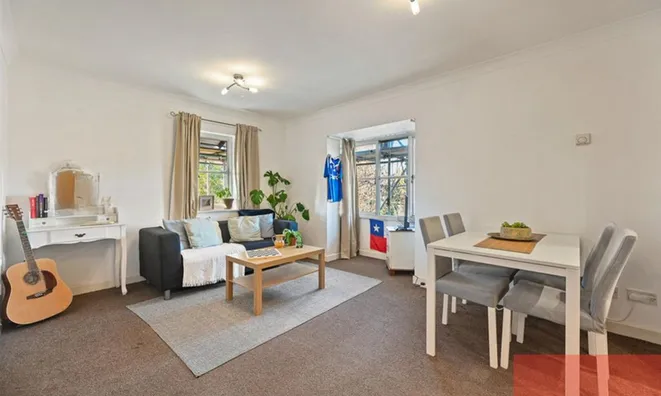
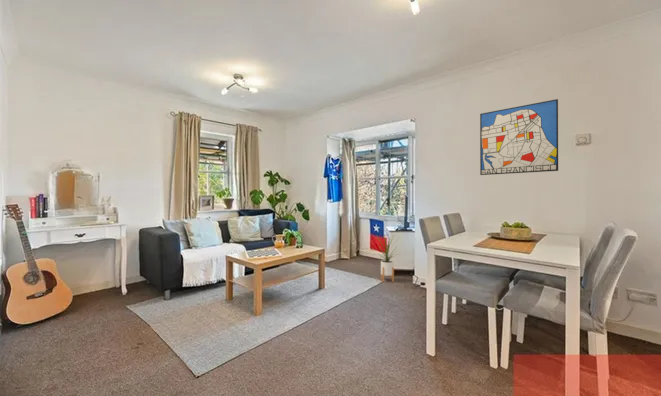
+ wall art (516, 140)
+ house plant (387, 255)
